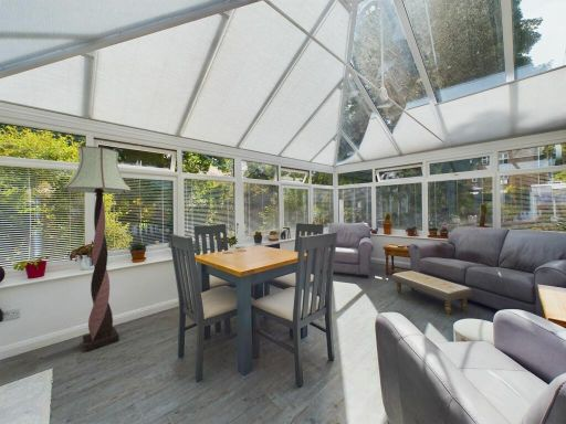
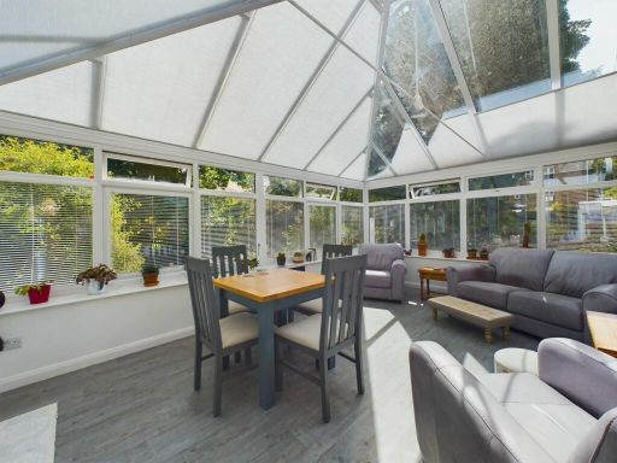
- floor lamp (99, 245)
